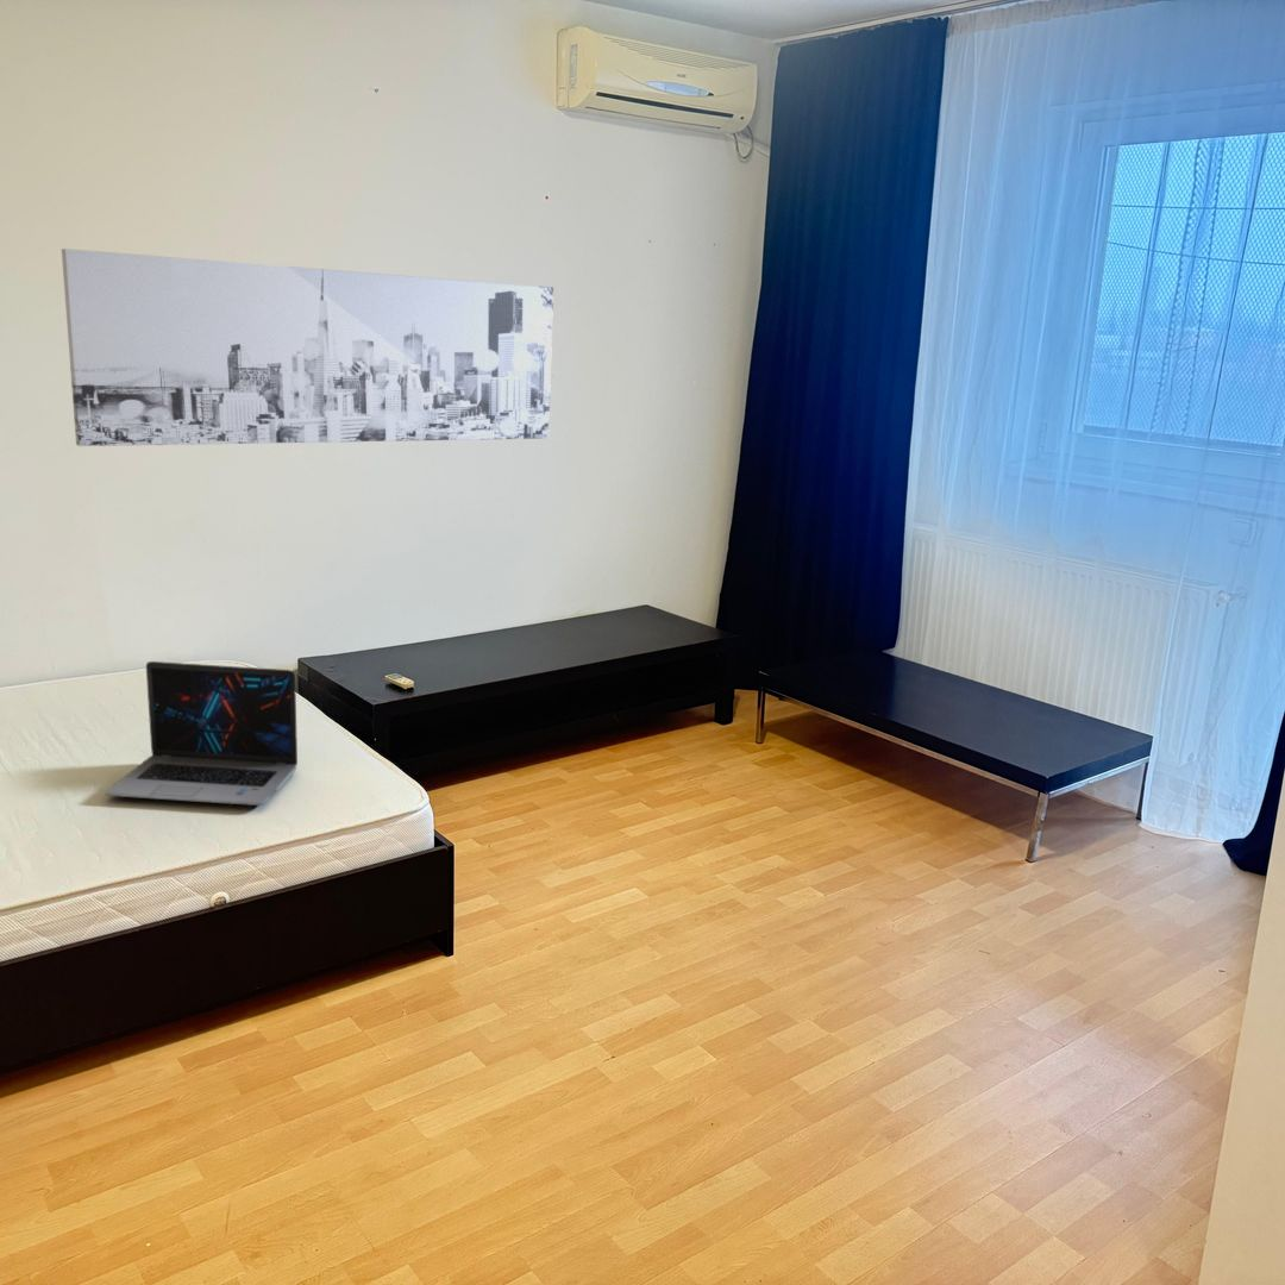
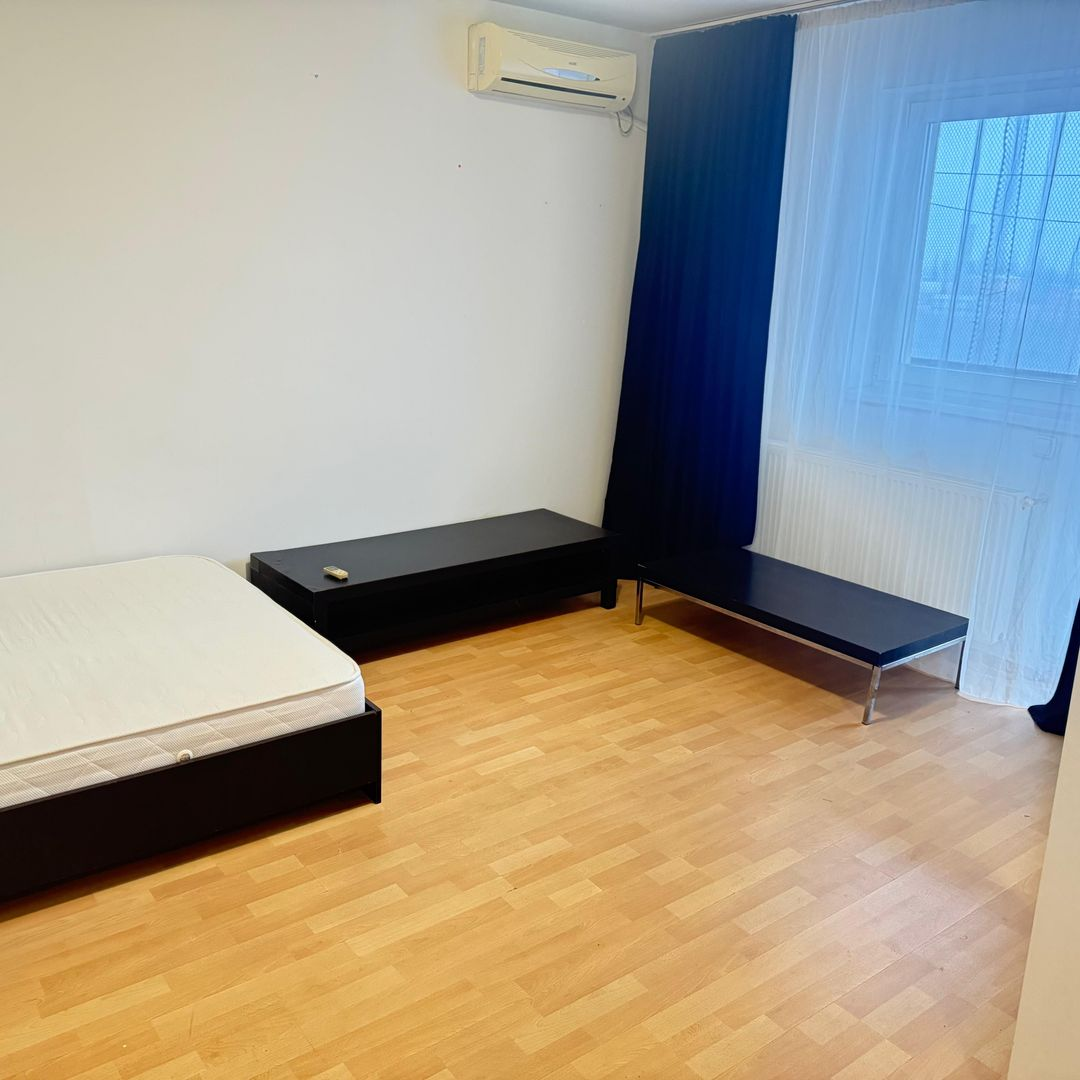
- wall art (340, 357)
- laptop (202, 733)
